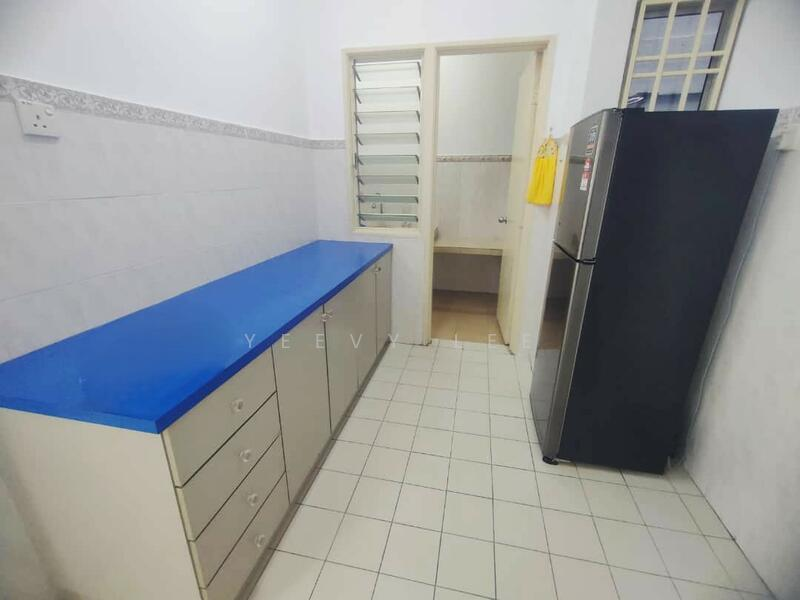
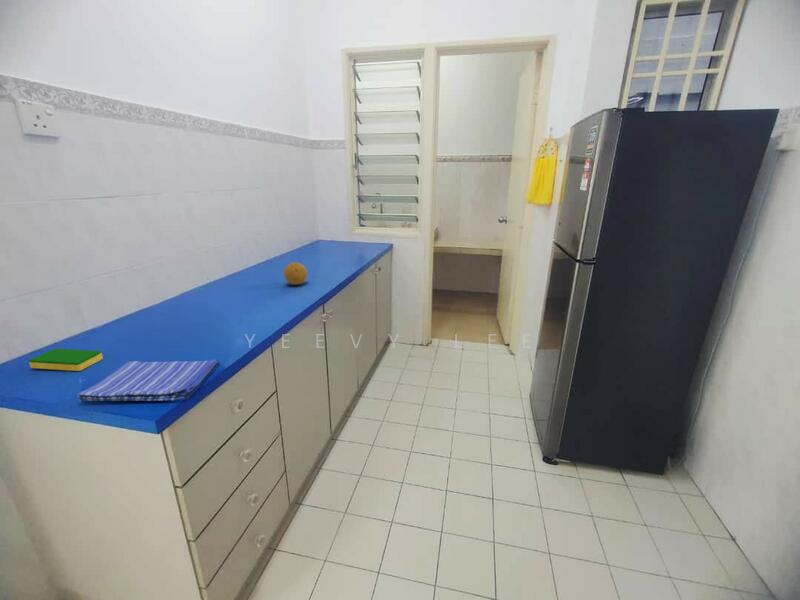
+ dish towel (155, 376)
+ dish sponge (66, 359)
+ fruit (295, 273)
